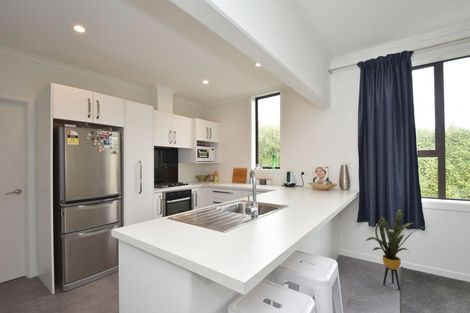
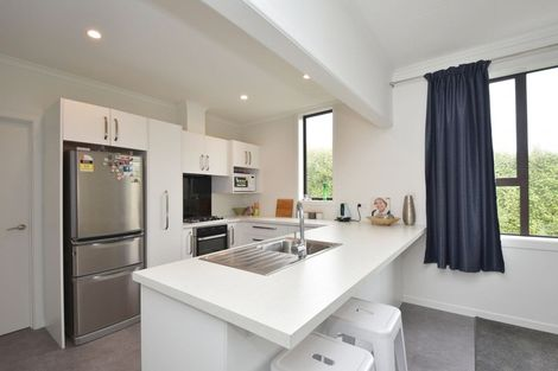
- house plant (395, 249)
